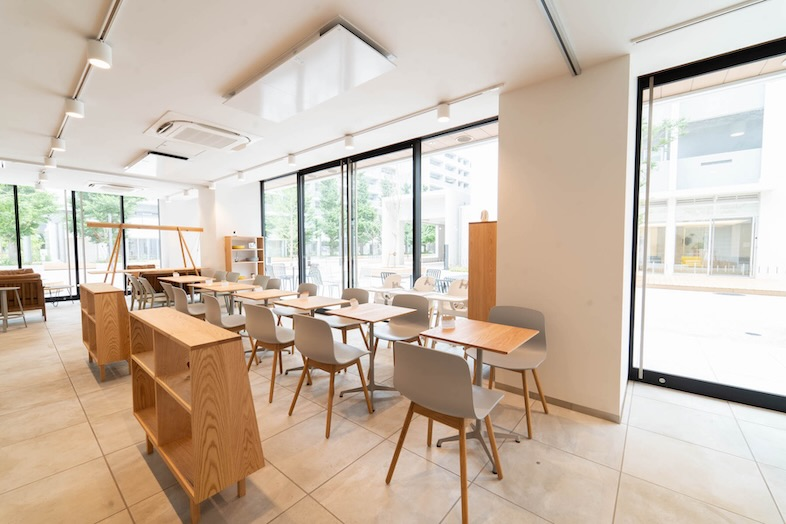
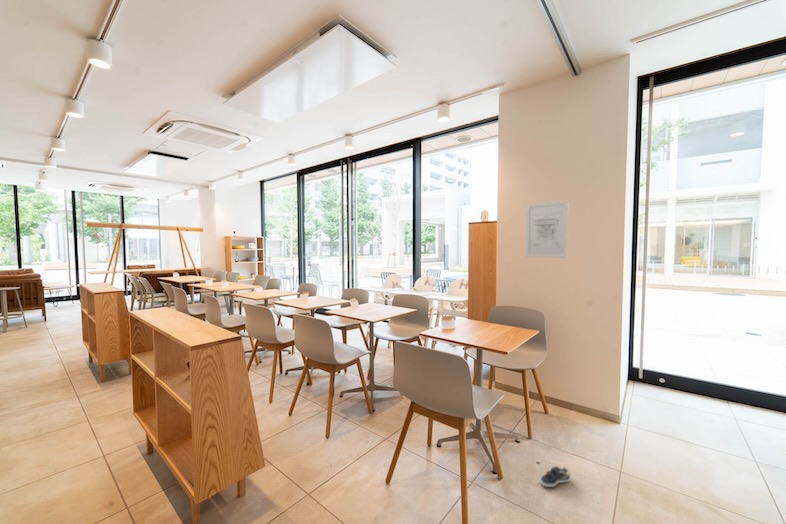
+ wall art (546, 230)
+ sneaker (554, 474)
